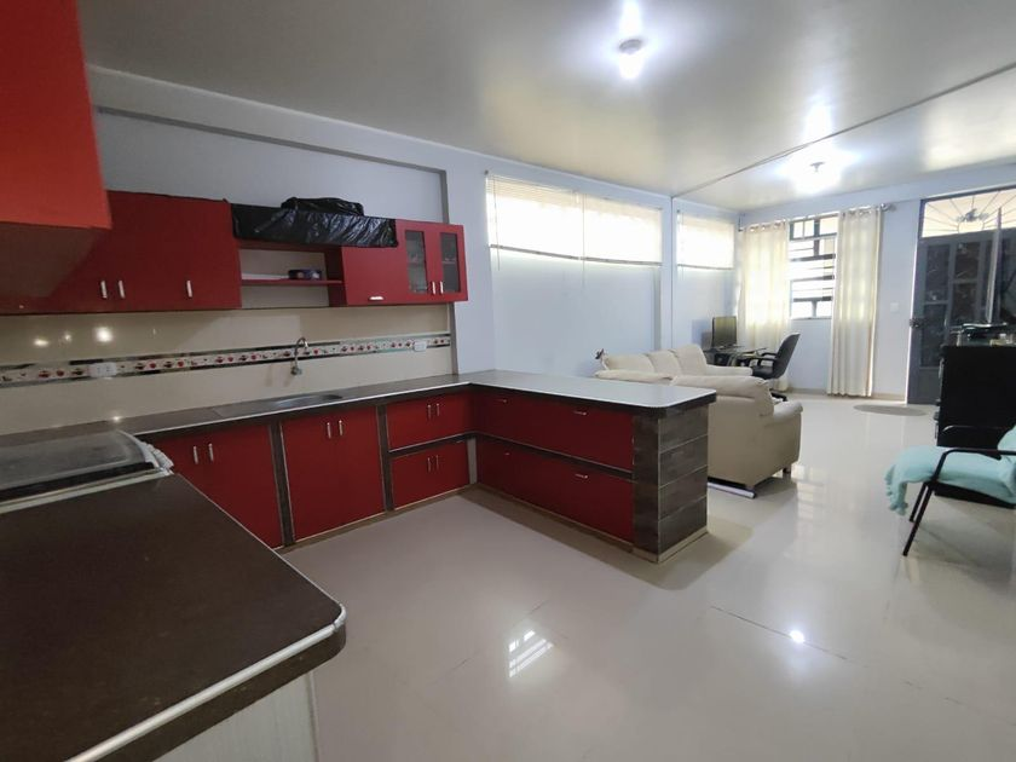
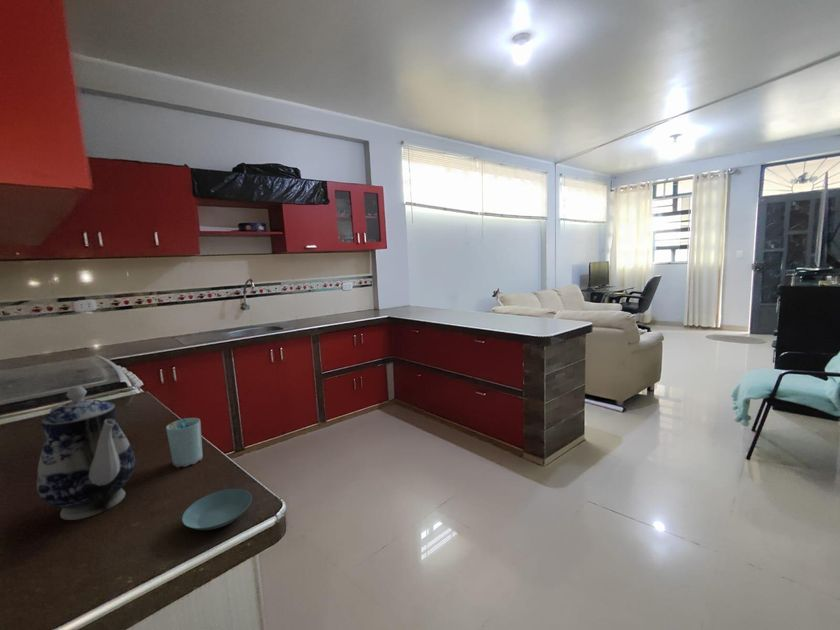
+ saucer (218, 512)
+ teapot (85, 446)
+ cup (184, 438)
